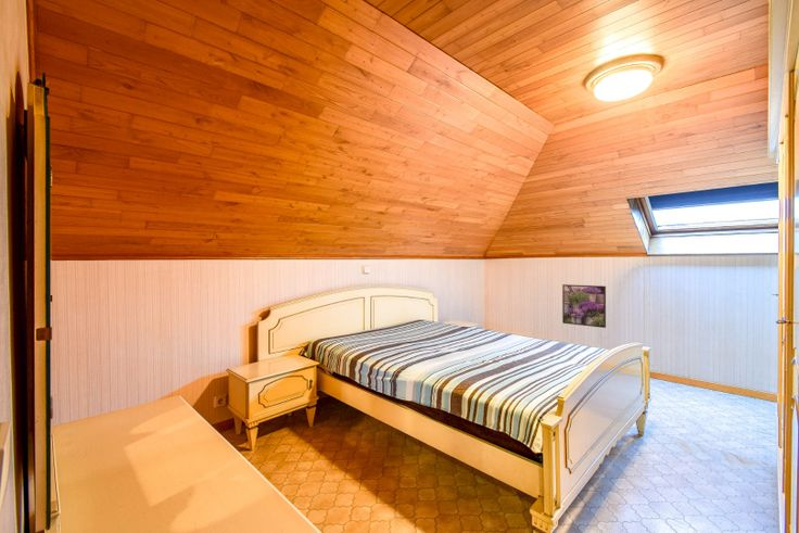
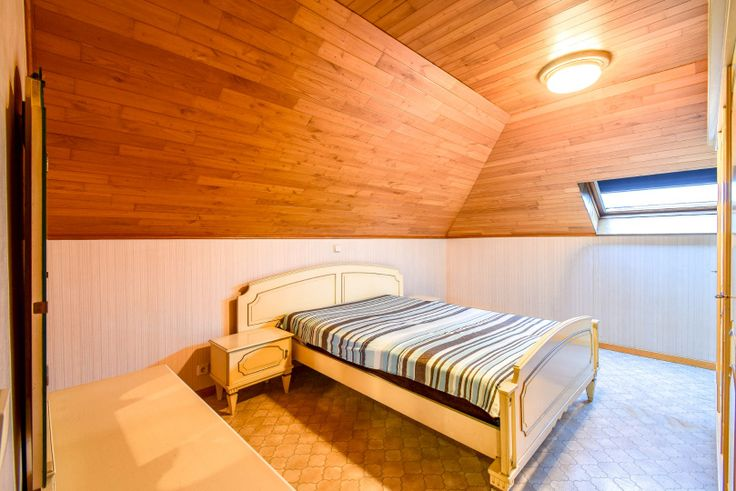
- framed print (583, 305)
